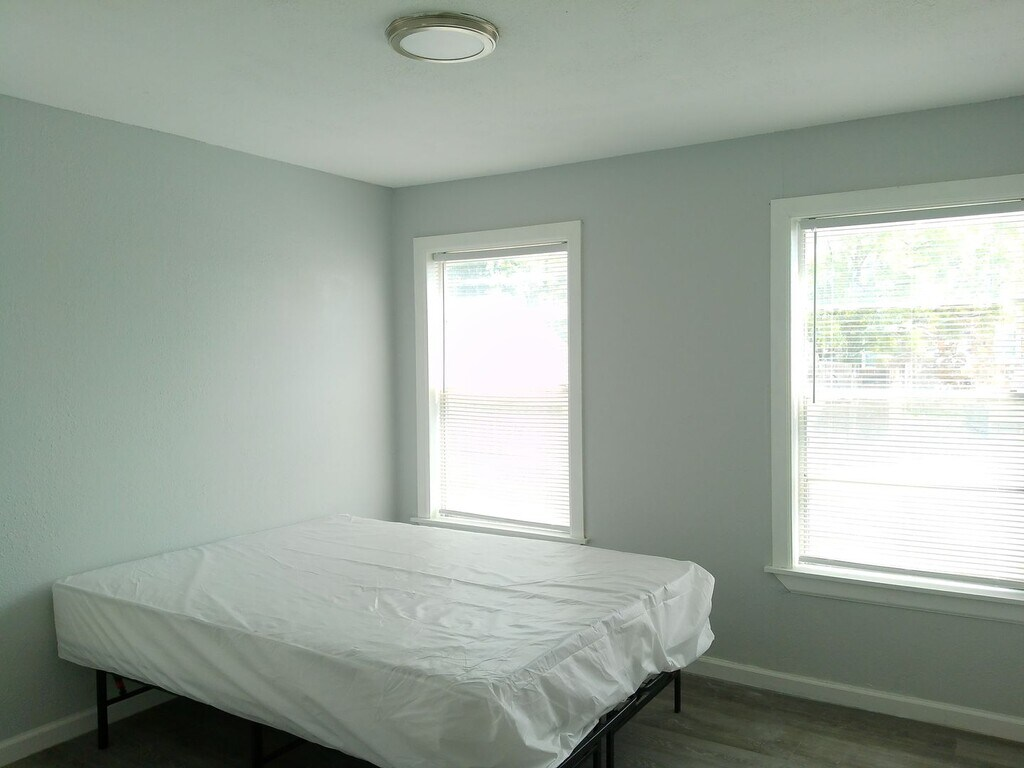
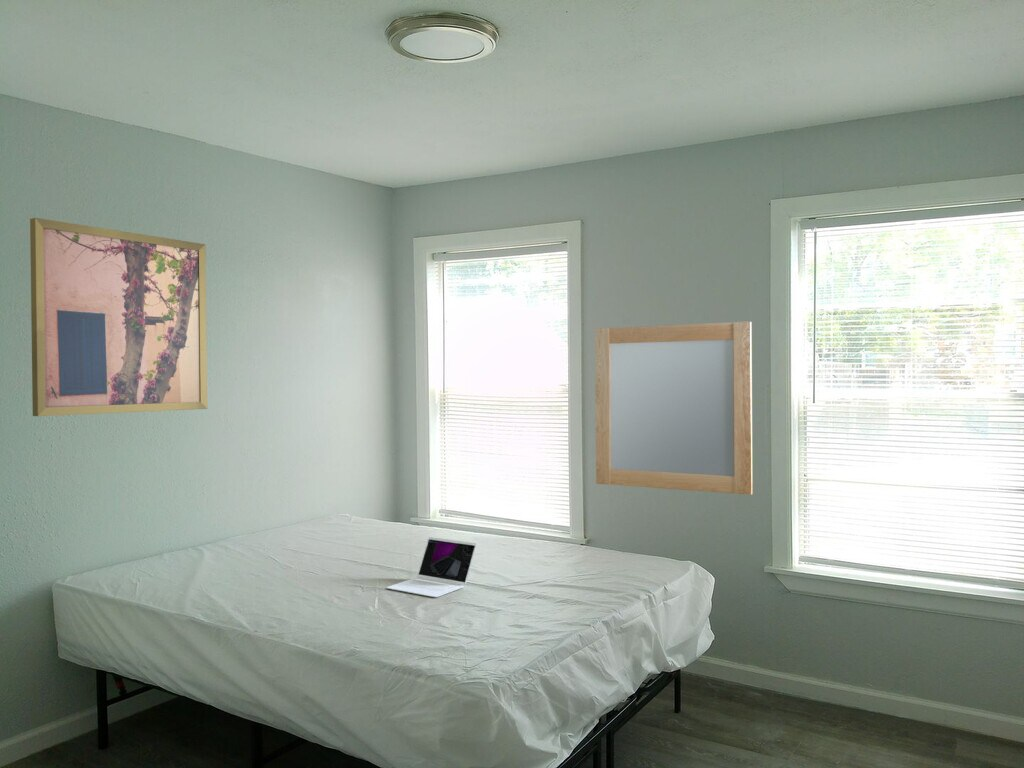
+ home mirror (669, 407)
+ wall art (126, 322)
+ laptop (432, 563)
